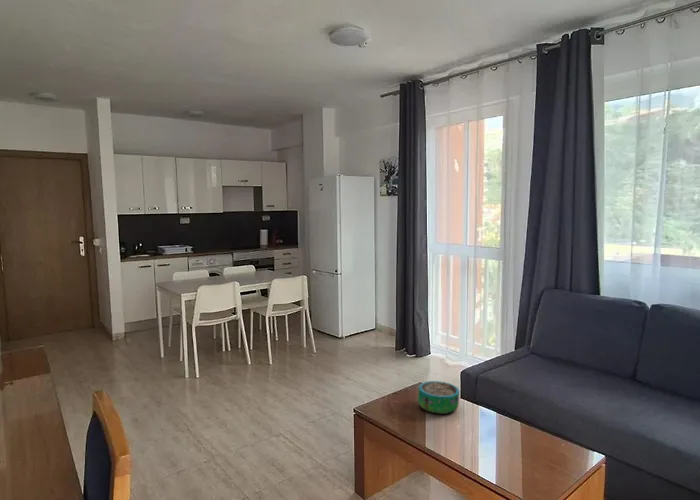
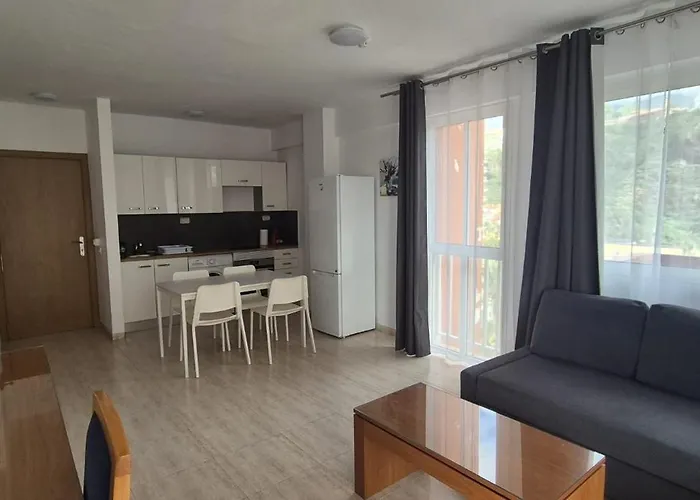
- decorative bowl (438, 397)
